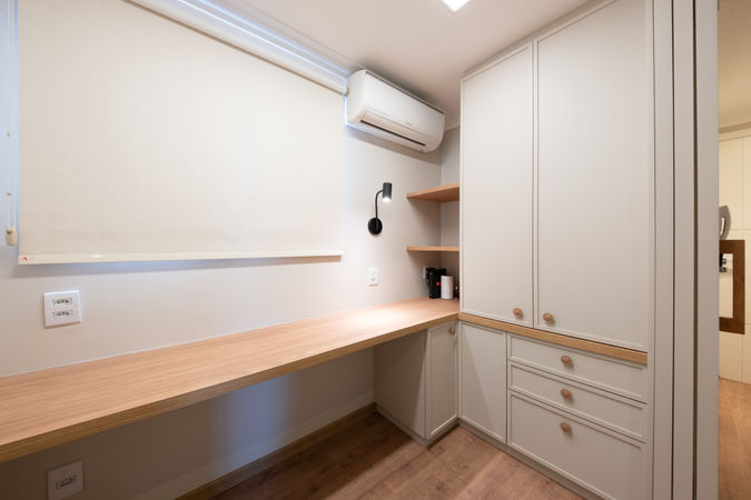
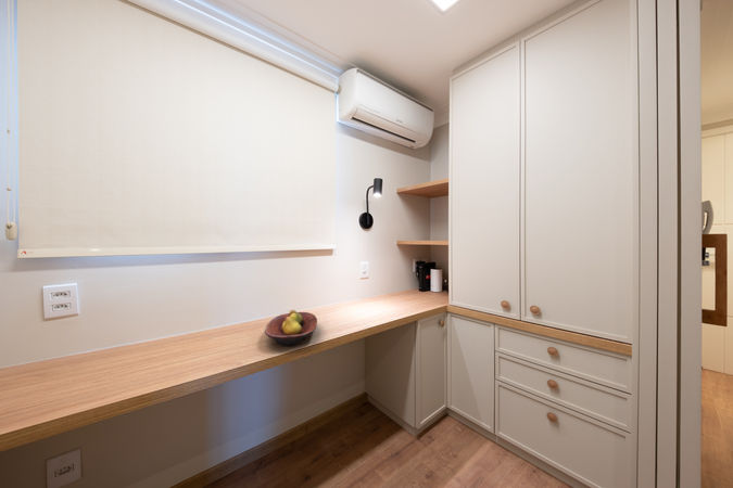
+ fruit bowl (292, 323)
